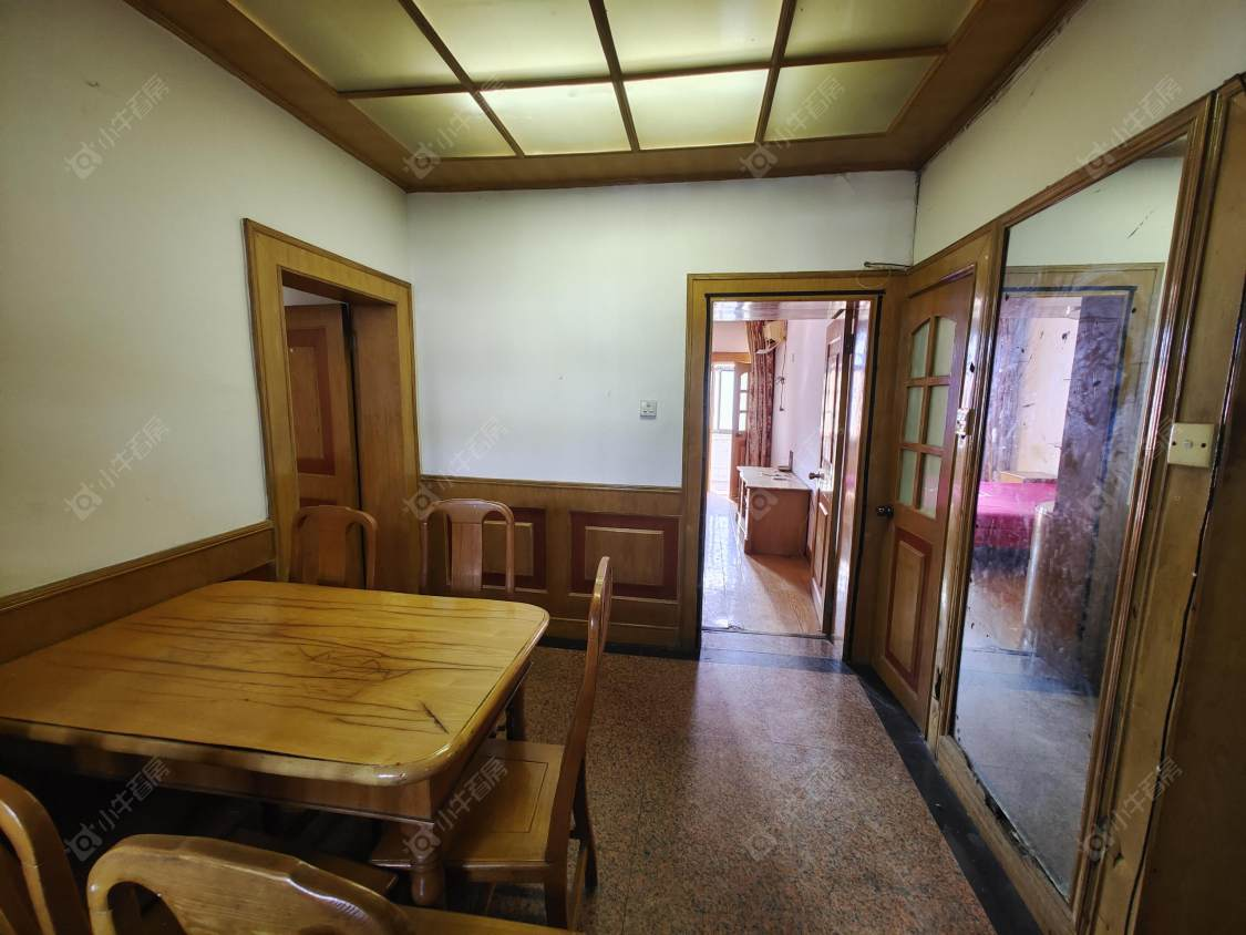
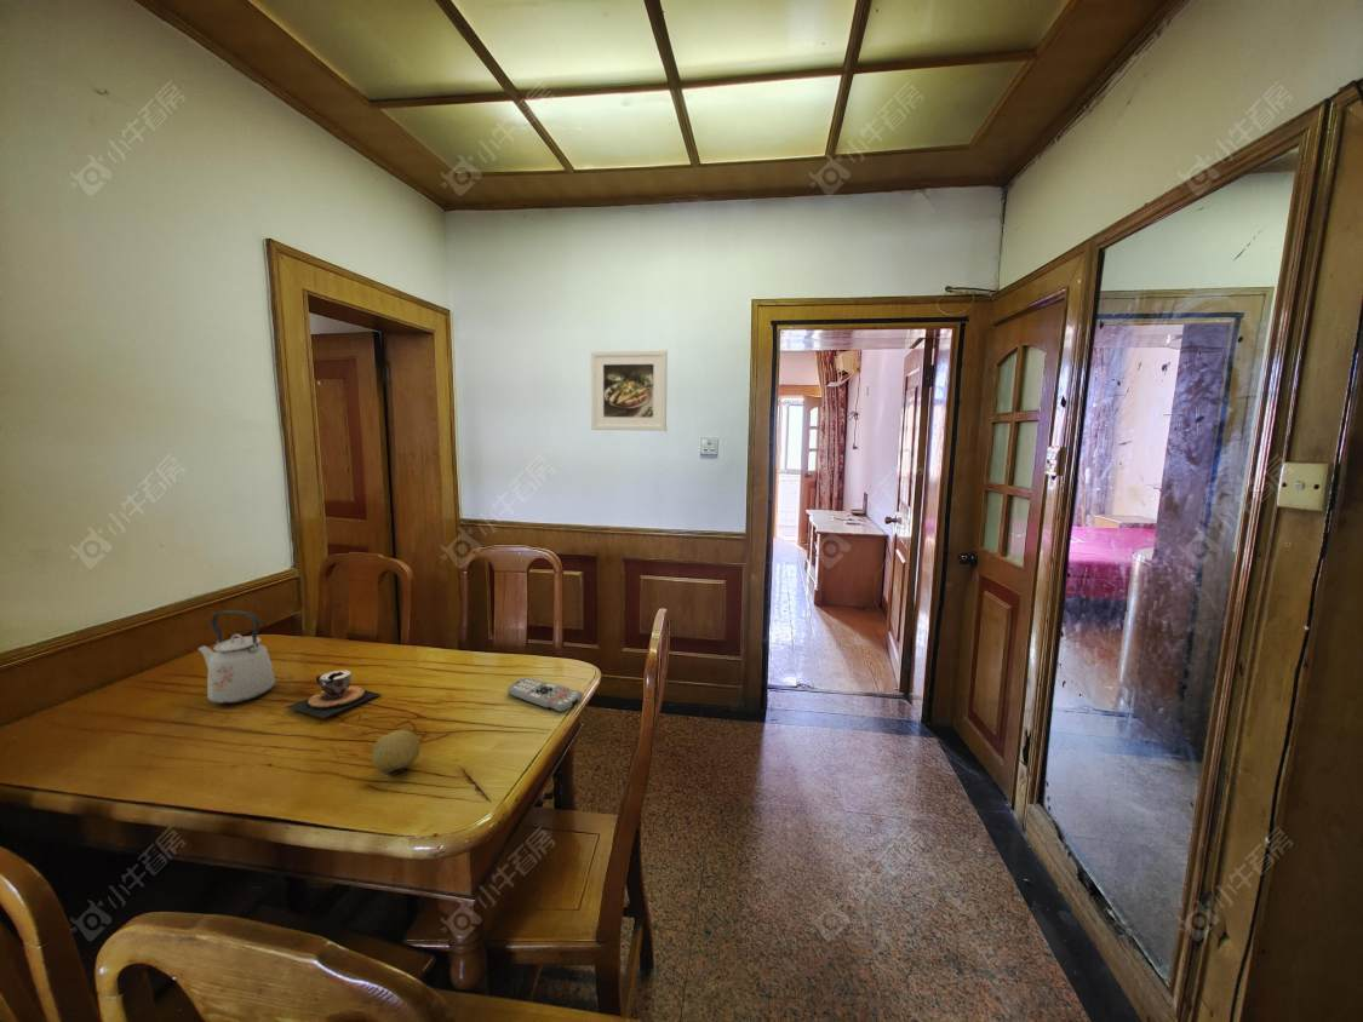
+ remote control (543, 694)
+ kettle (229, 653)
+ teacup (333, 689)
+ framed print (628, 390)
+ fruit (396, 751)
